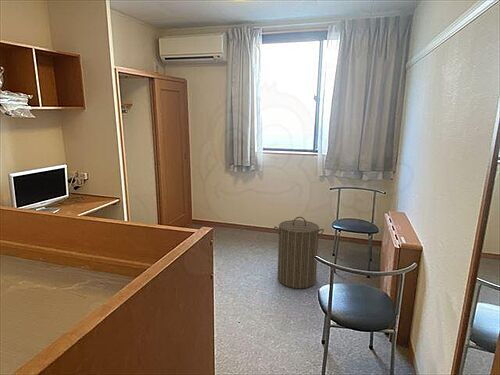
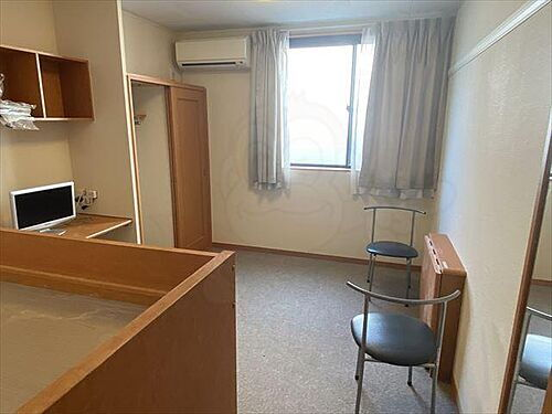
- laundry hamper (297, 248)
